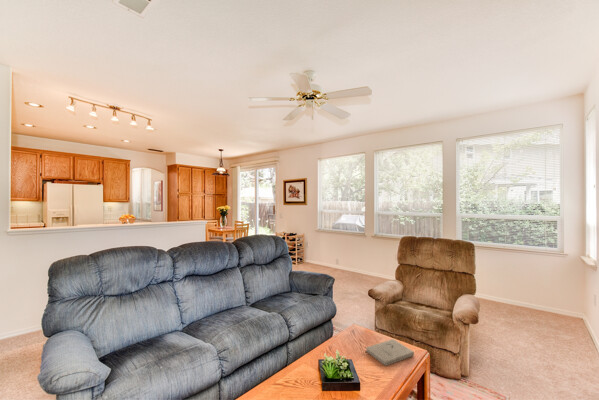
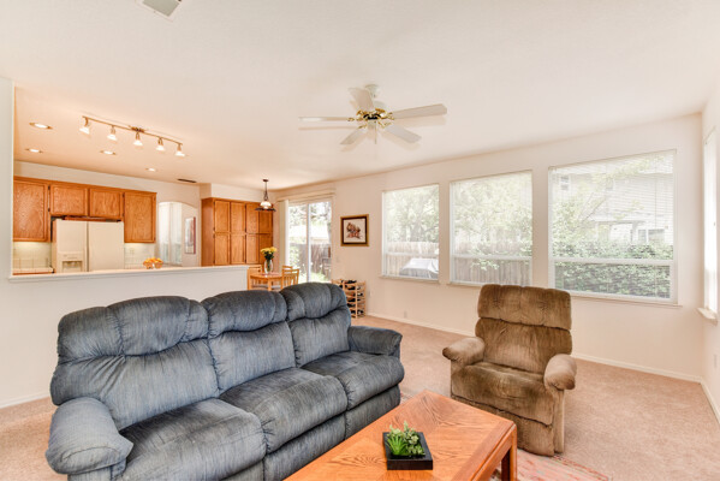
- book (389, 351)
